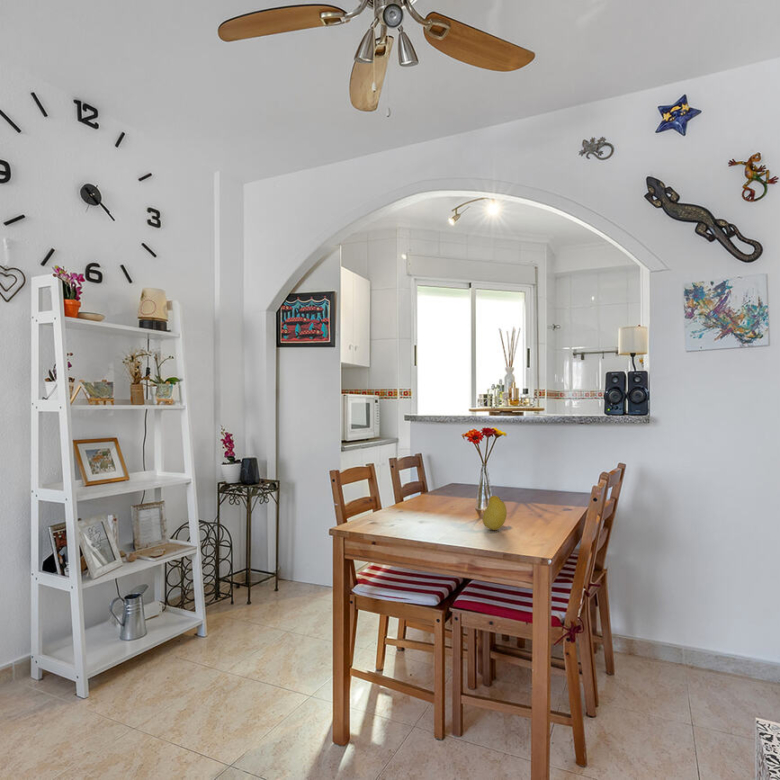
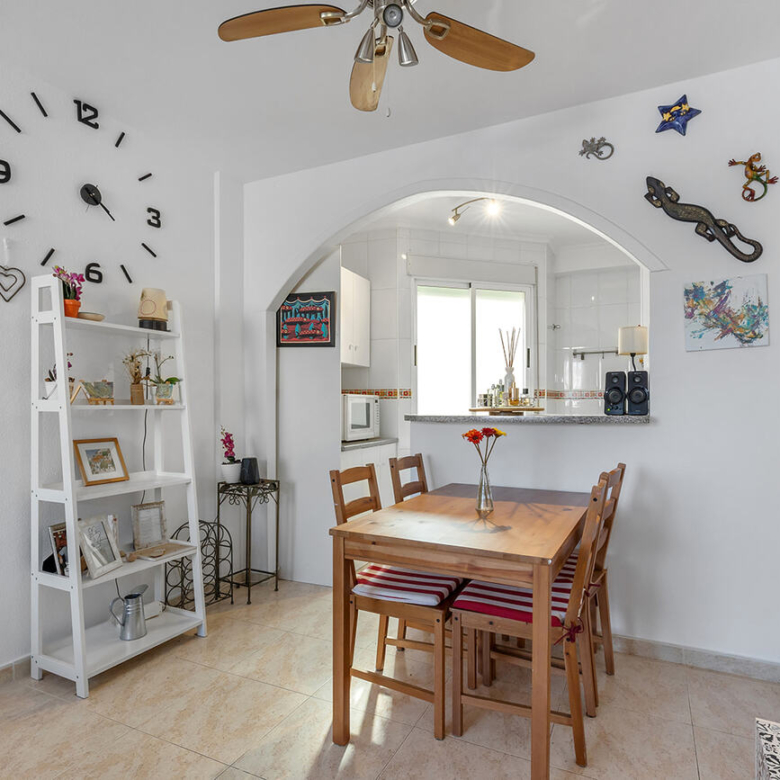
- fruit (494, 512)
